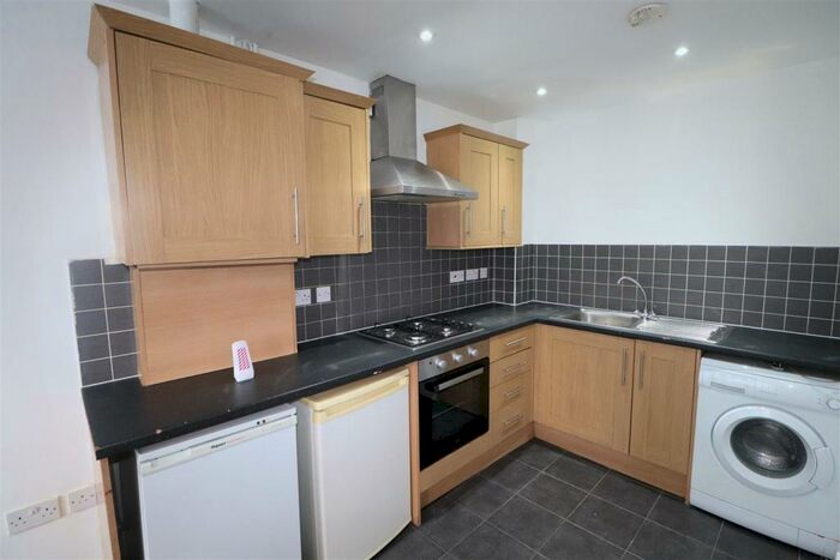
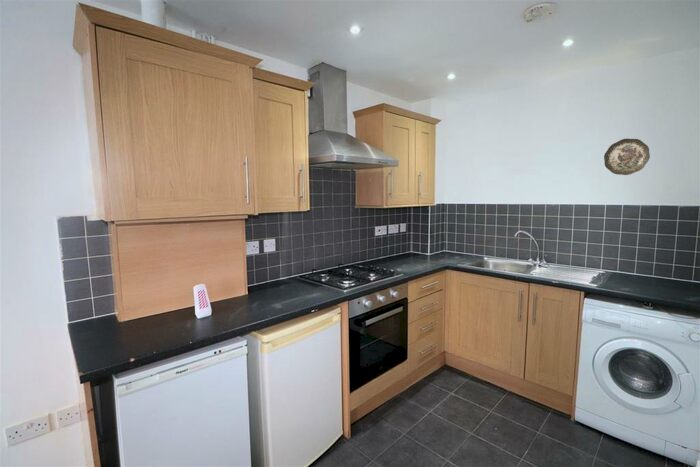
+ decorative plate (626, 157)
